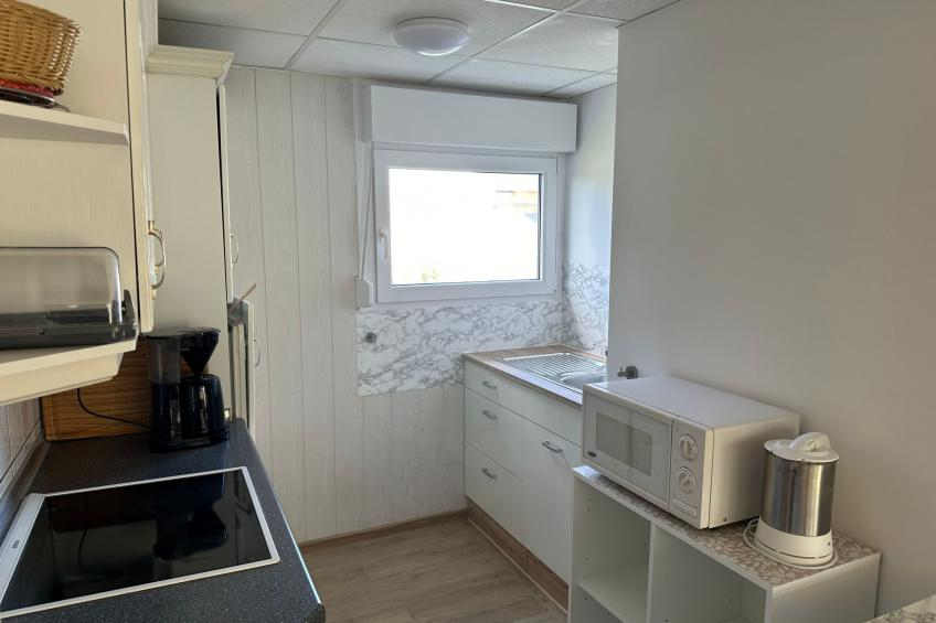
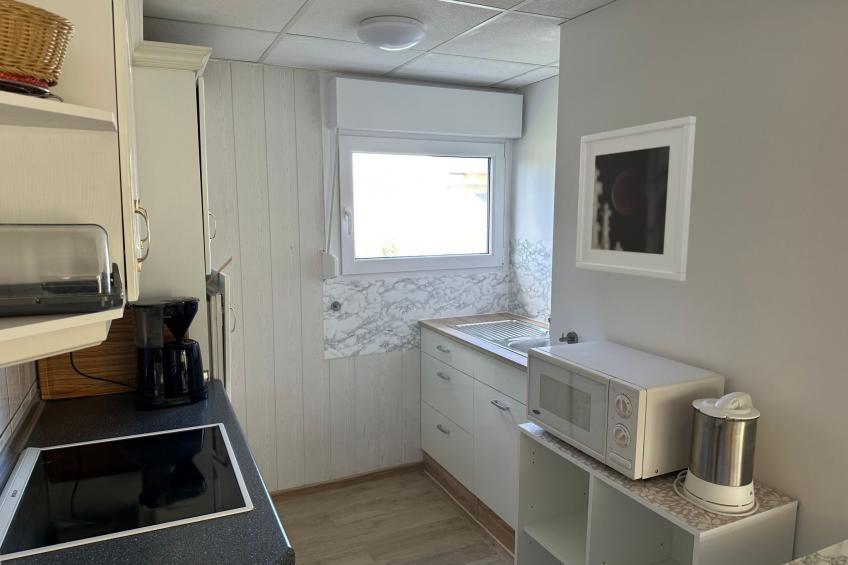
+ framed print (628, 201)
